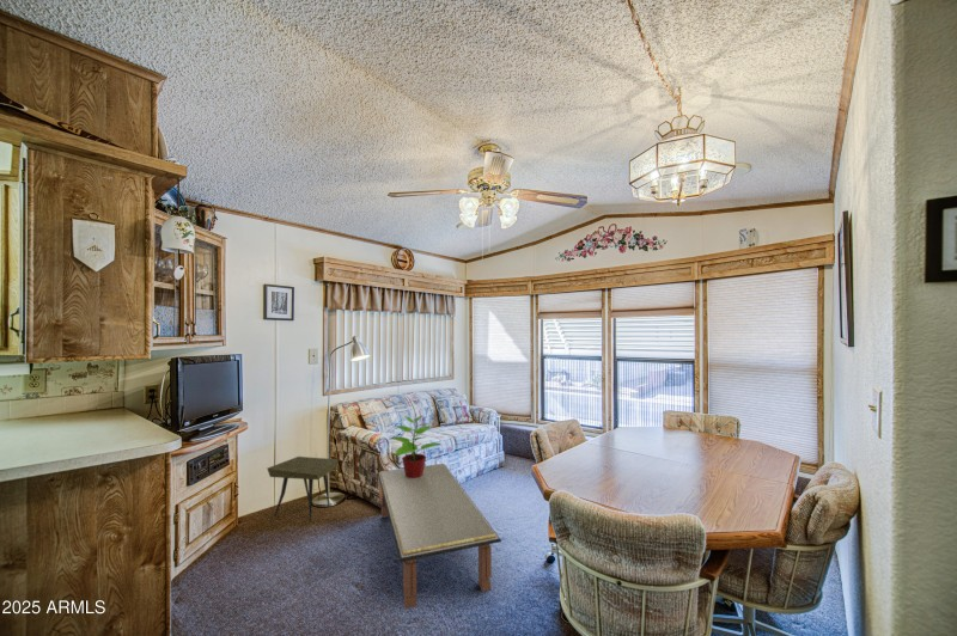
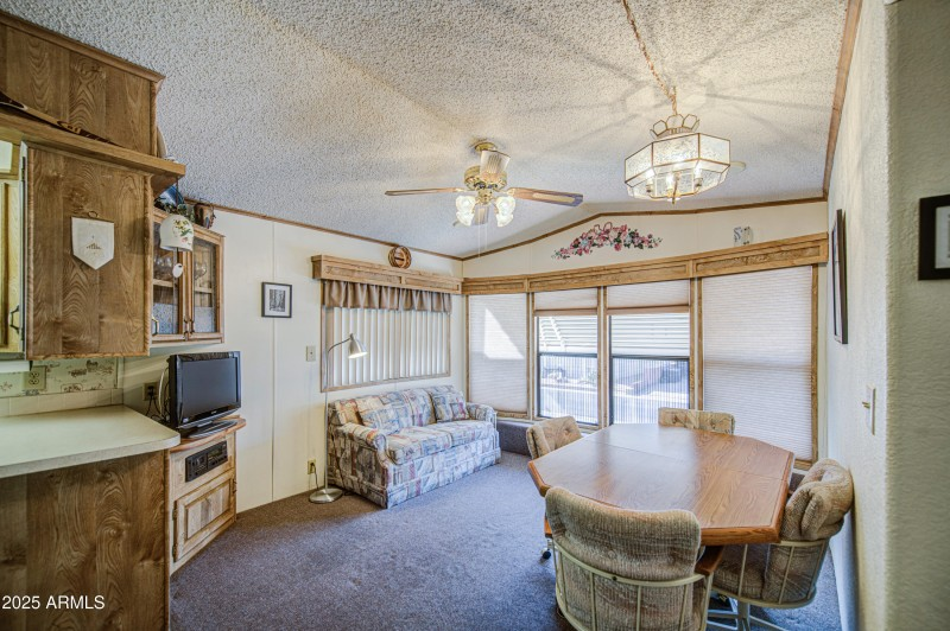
- potted plant (415, 445)
- coffee table (429, 522)
- side table (305, 488)
